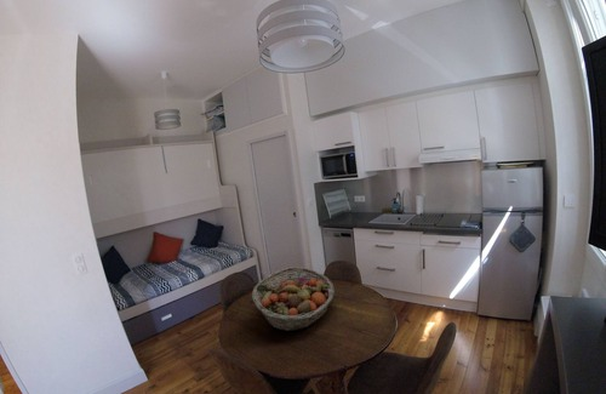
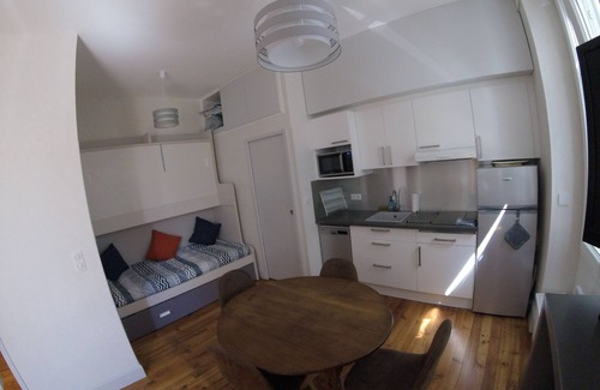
- fruit basket (295, 296)
